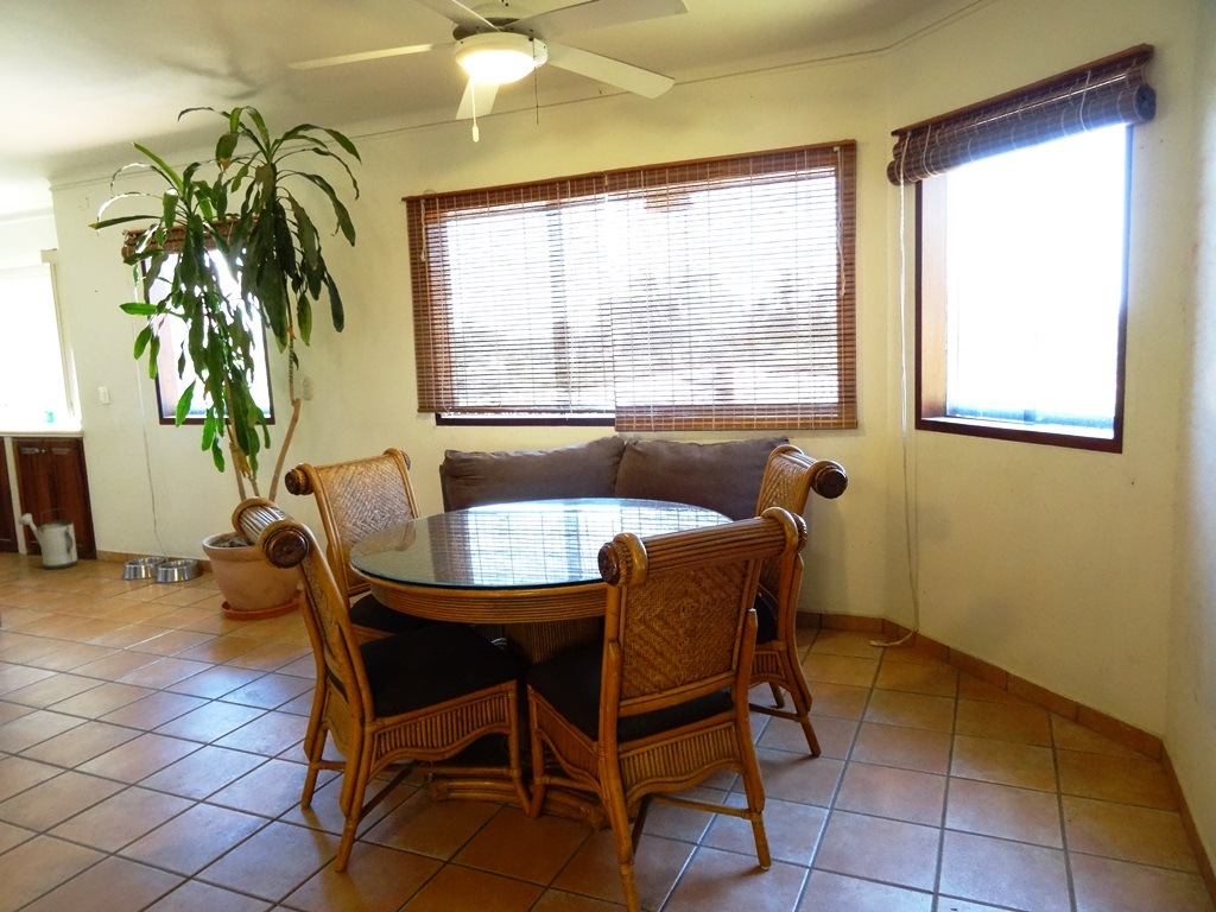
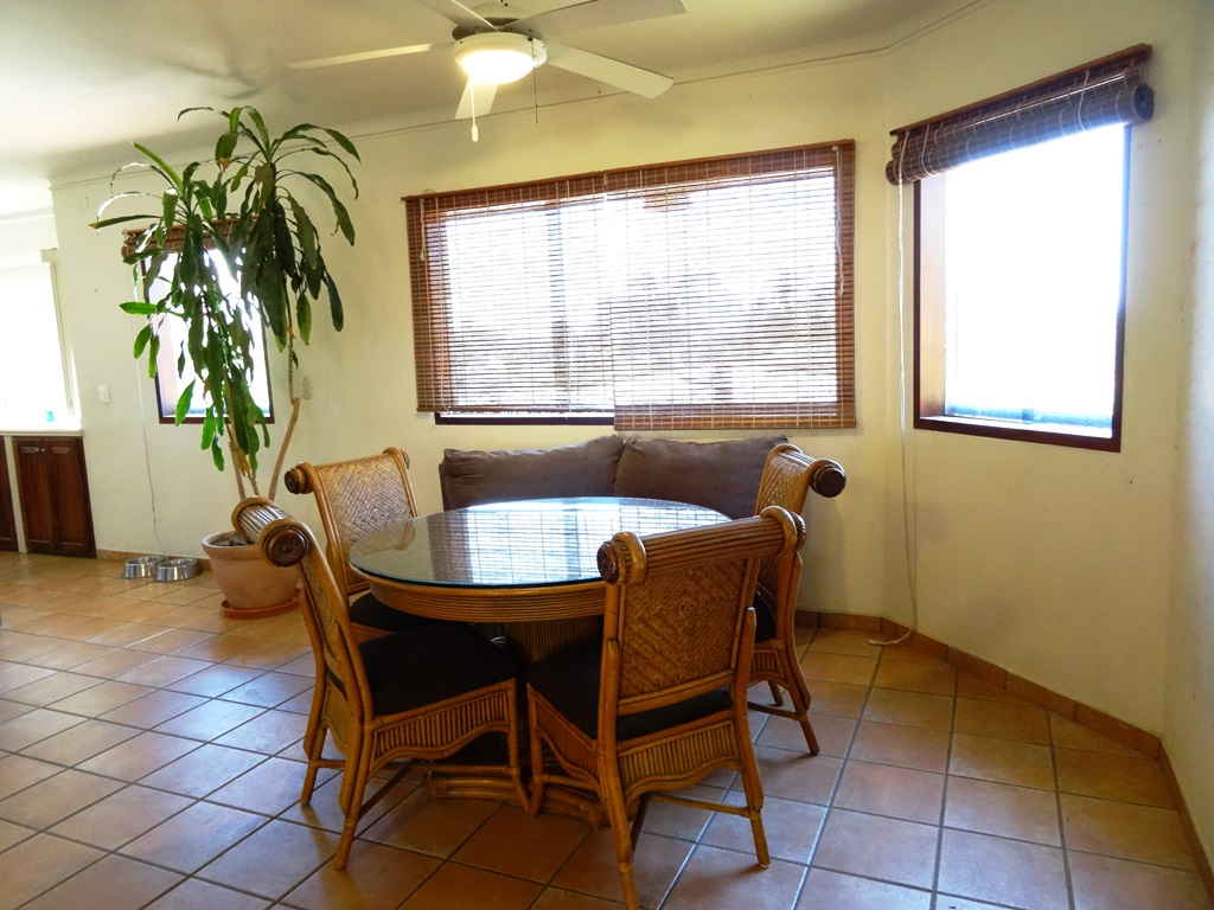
- watering can (48, 537)
